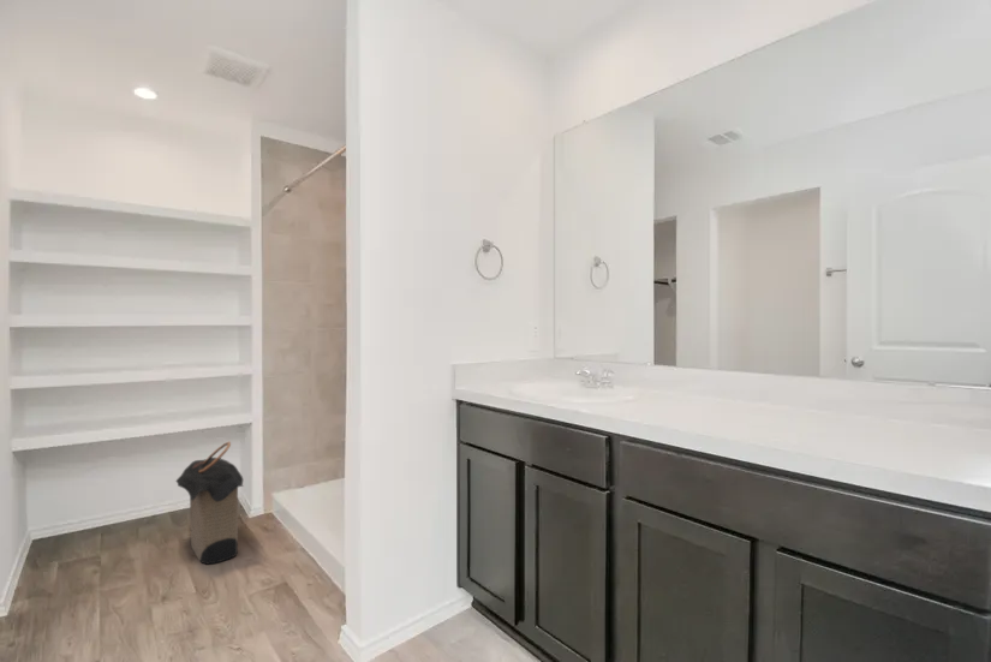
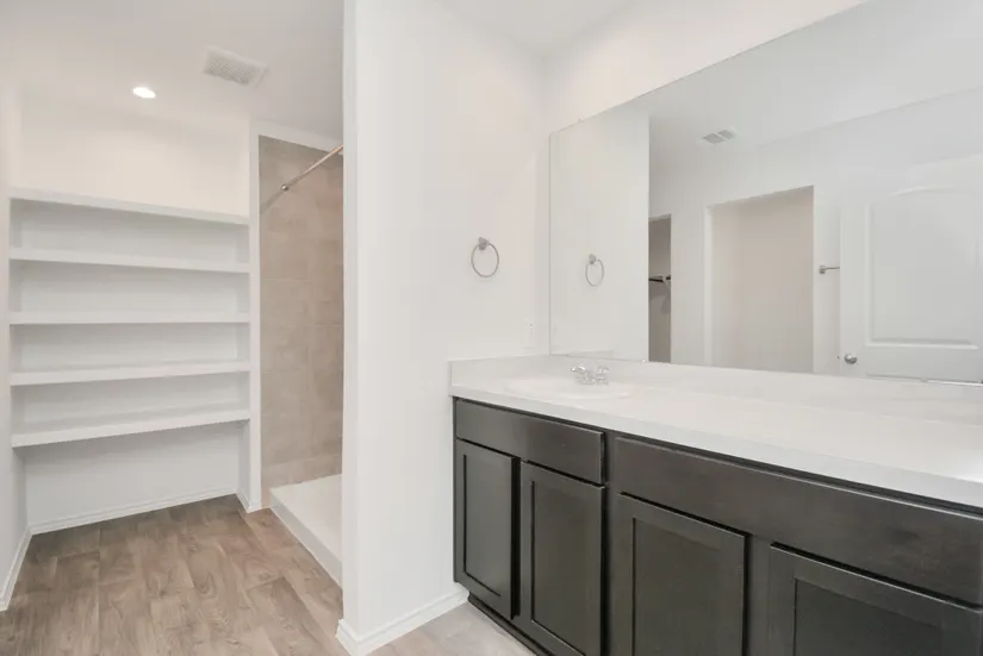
- laundry hamper (210, 495)
